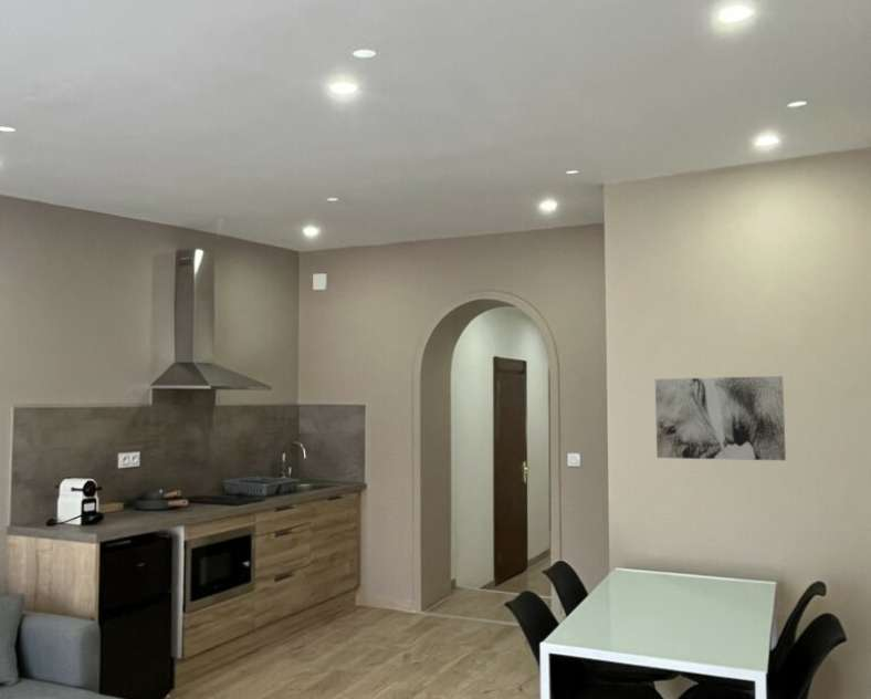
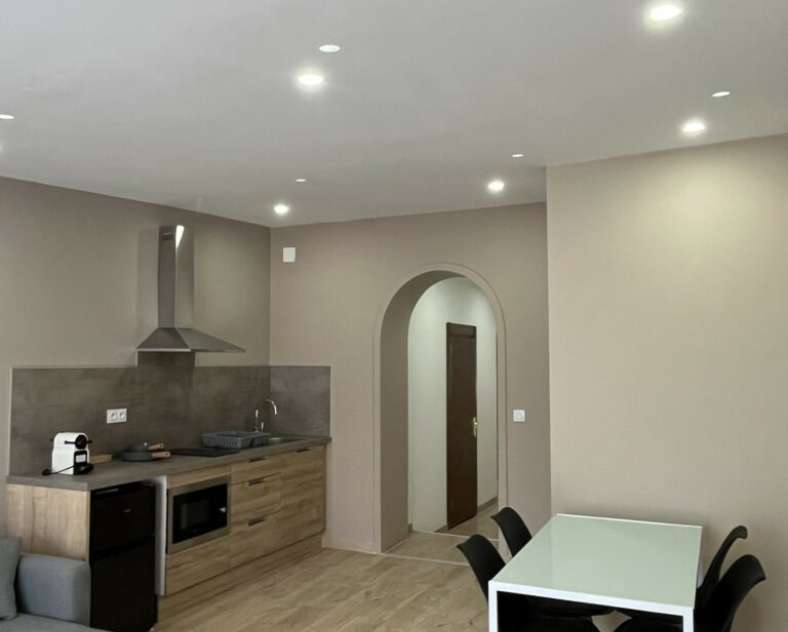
- wall art (717, 418)
